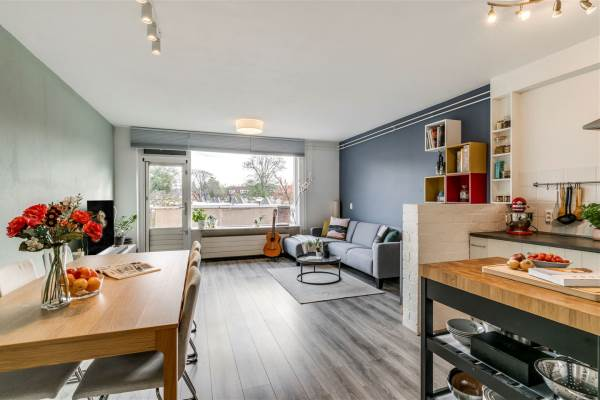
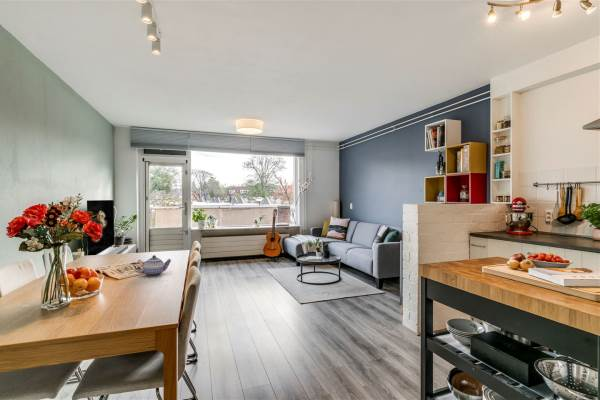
+ teapot (153, 265)
